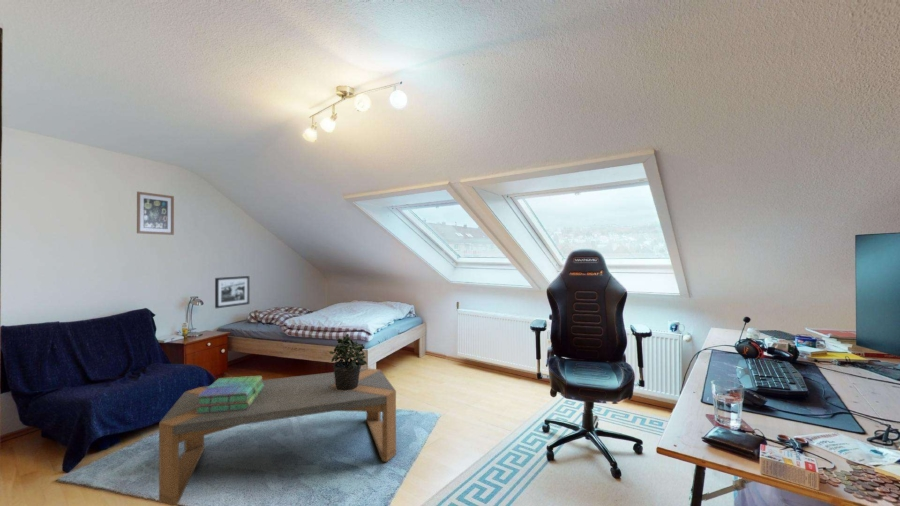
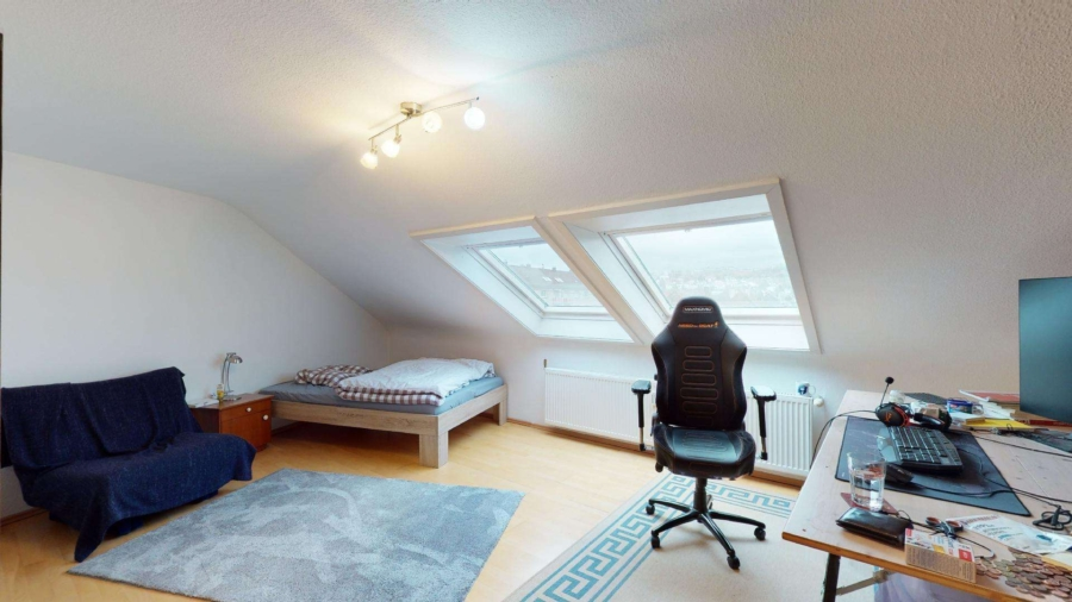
- potted plant (347, 360)
- stack of books (232, 392)
- coffee table (290, 417)
- picture frame (232, 291)
- wall art (156, 214)
